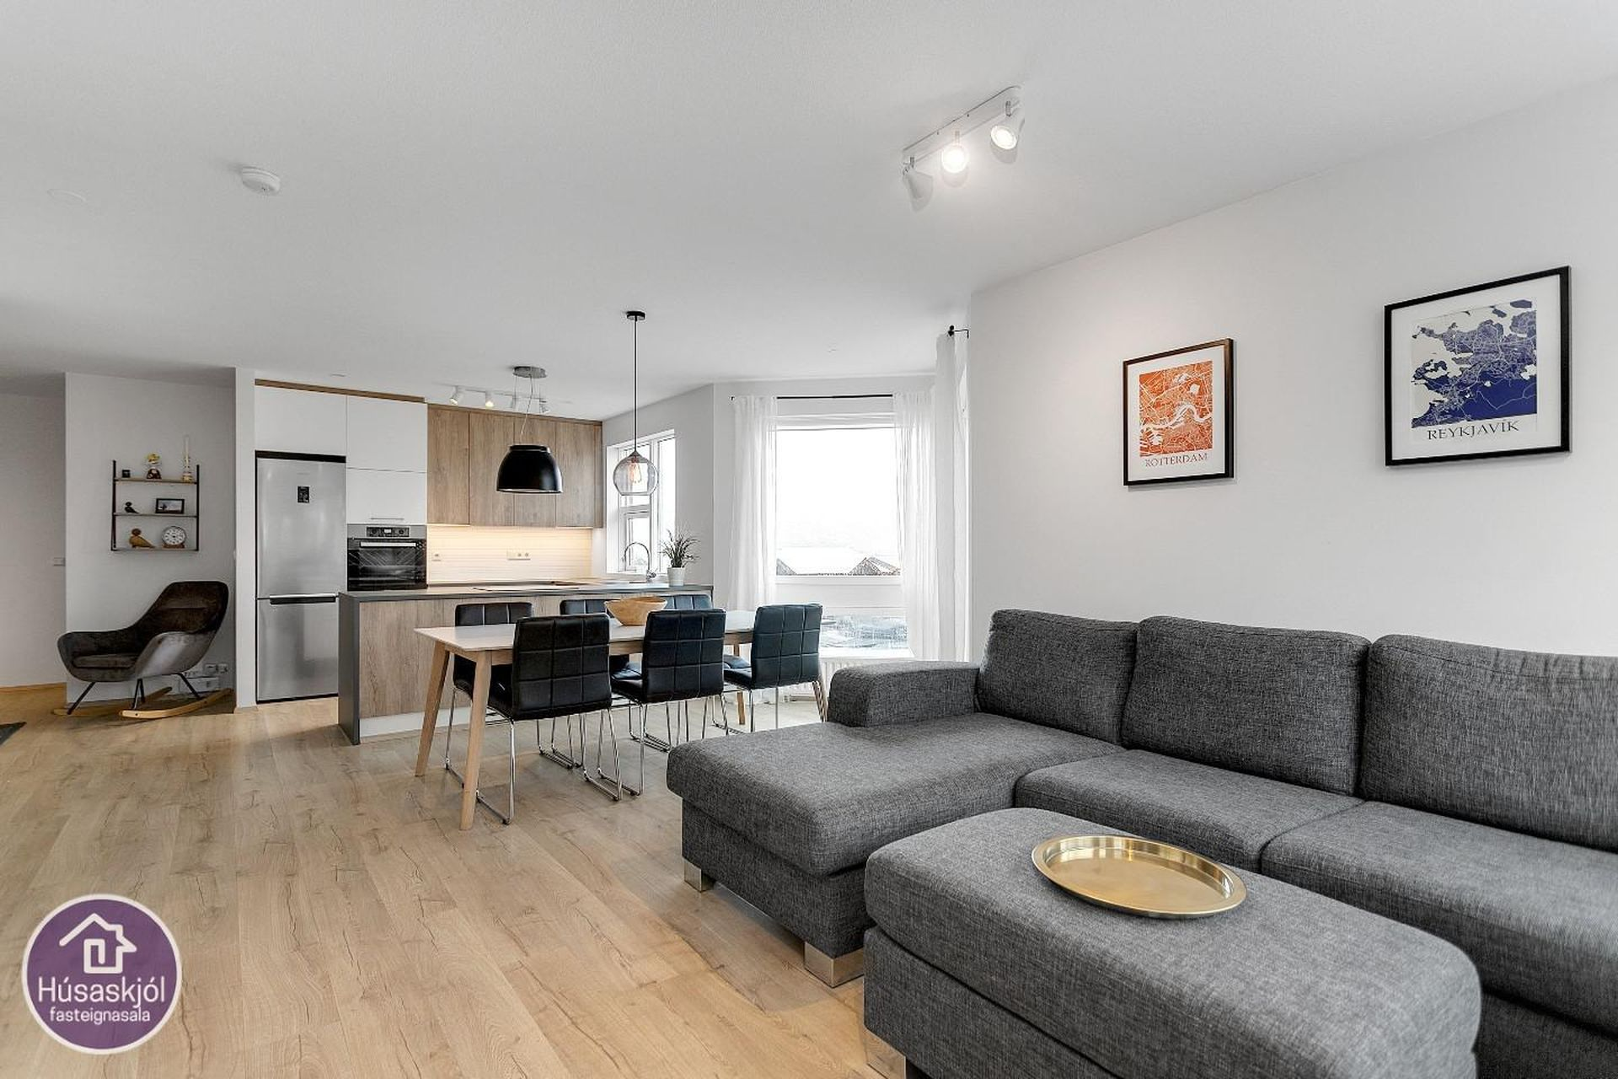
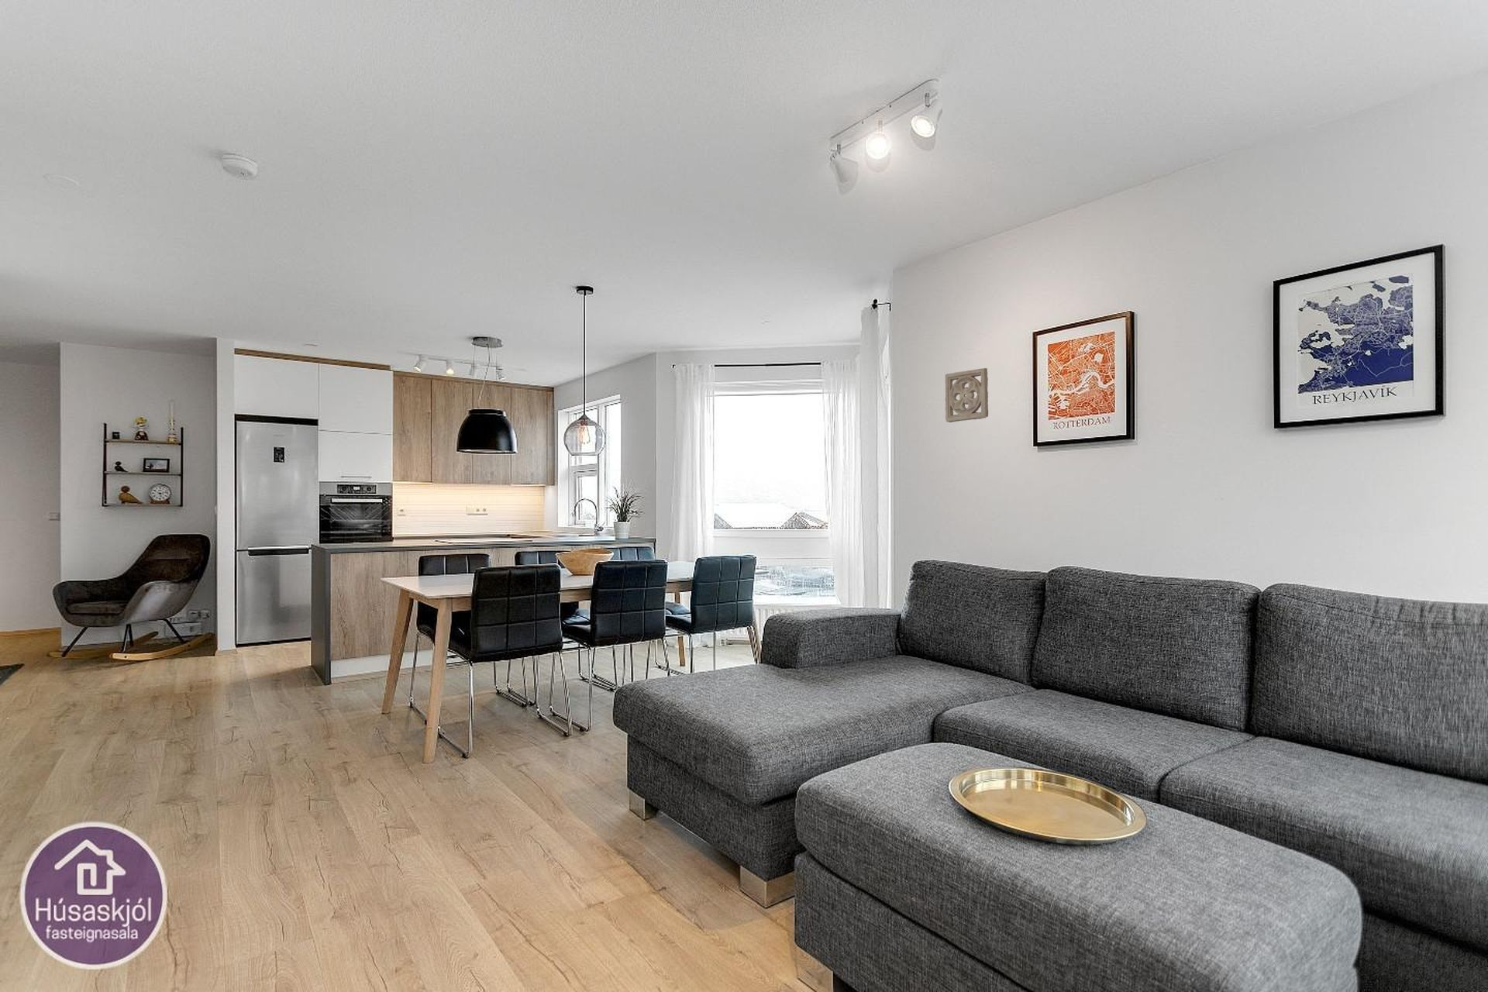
+ wall ornament (965, 396)
